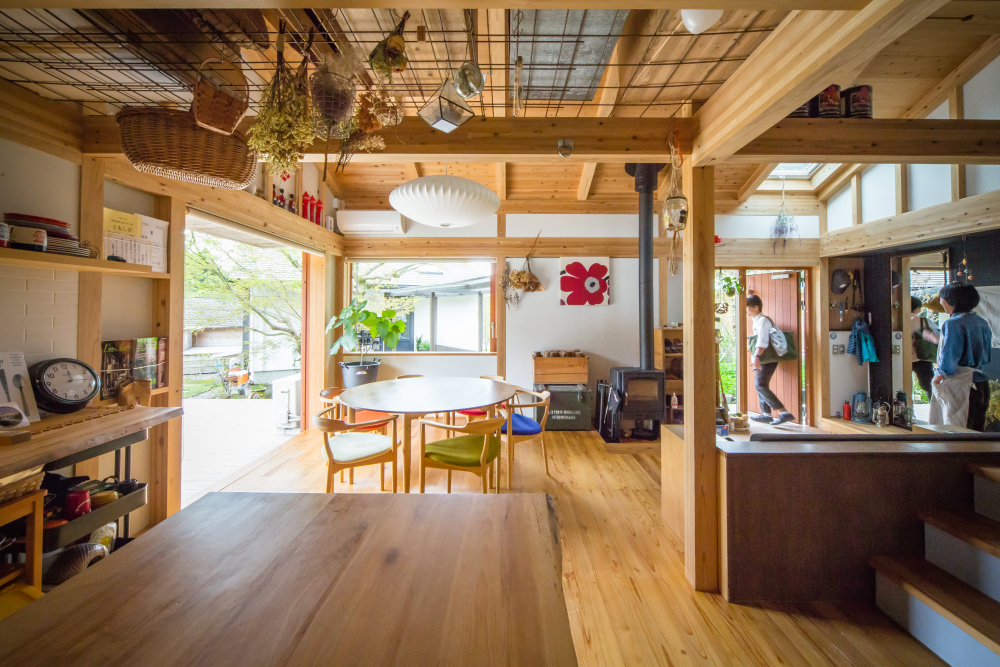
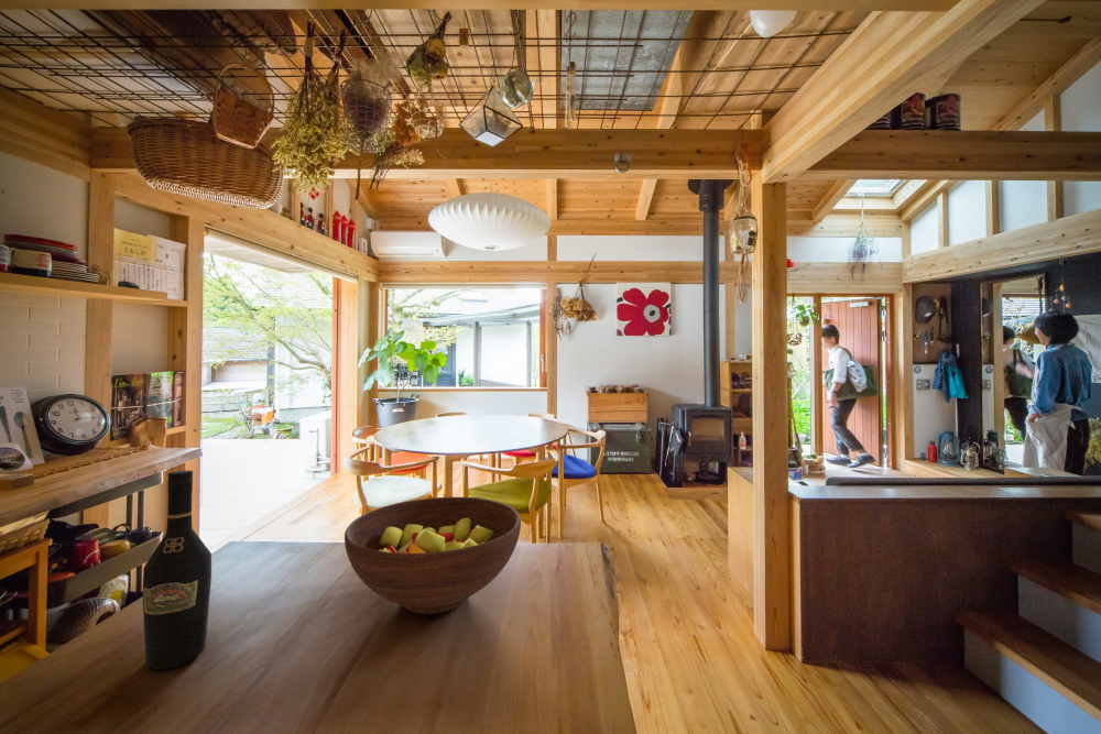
+ wine bottle (178, 563)
+ fruit bowl (436, 559)
